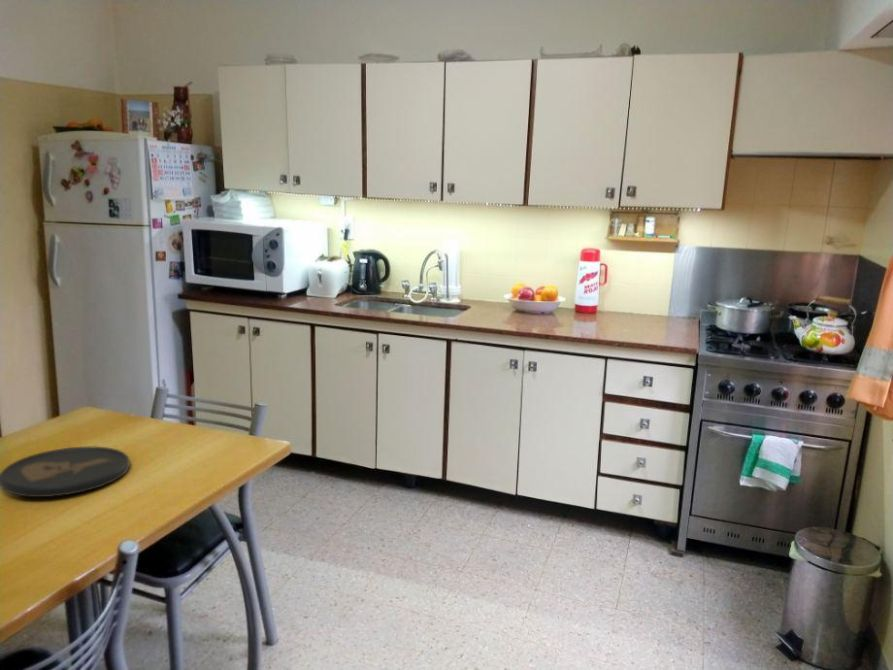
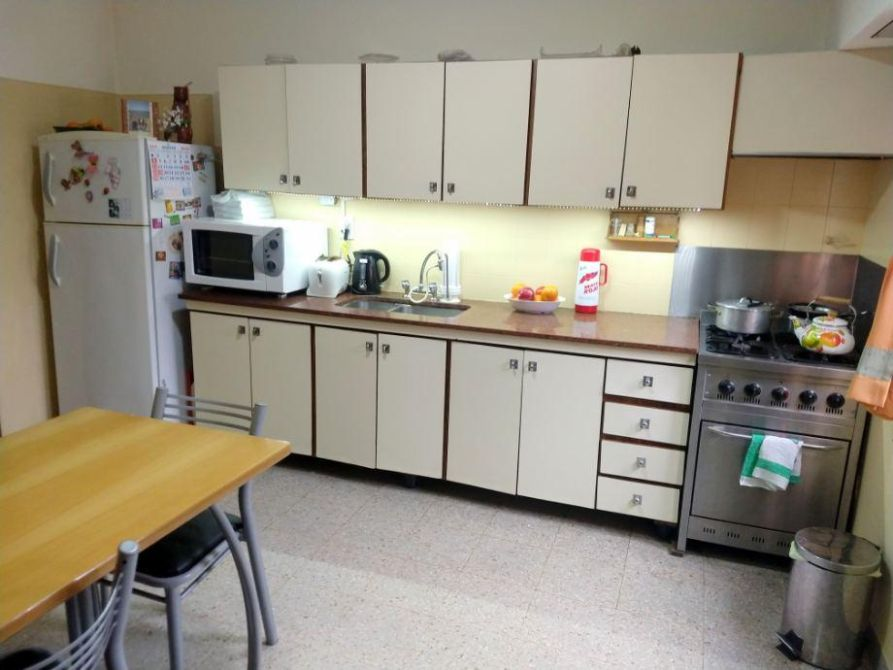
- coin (67, 469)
